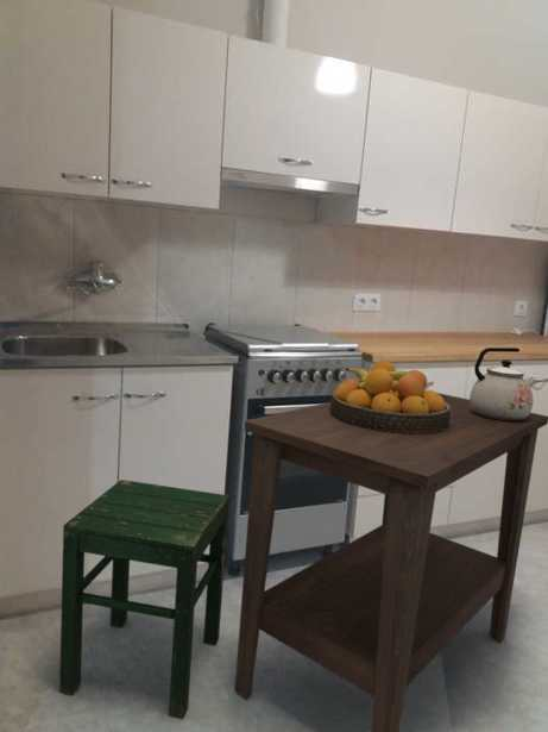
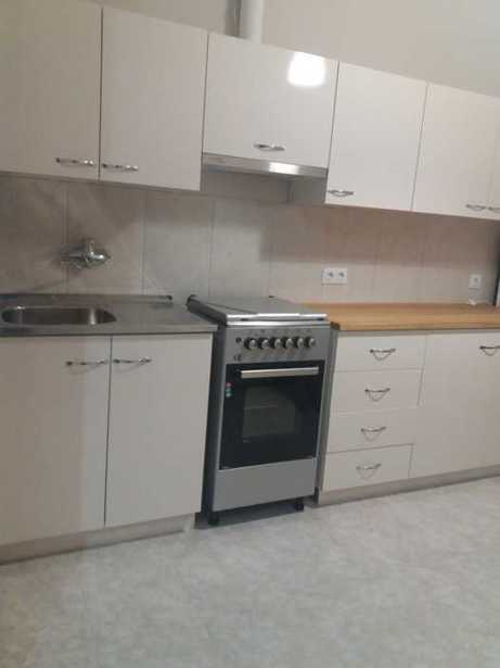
- stool (146, 603)
- fruit bowl (391, 390)
- side table (396, 544)
- kettle (504, 381)
